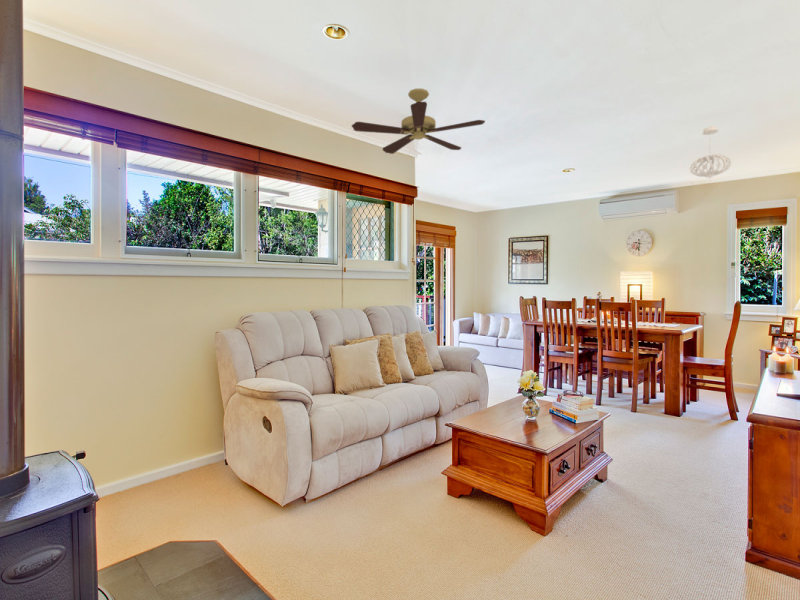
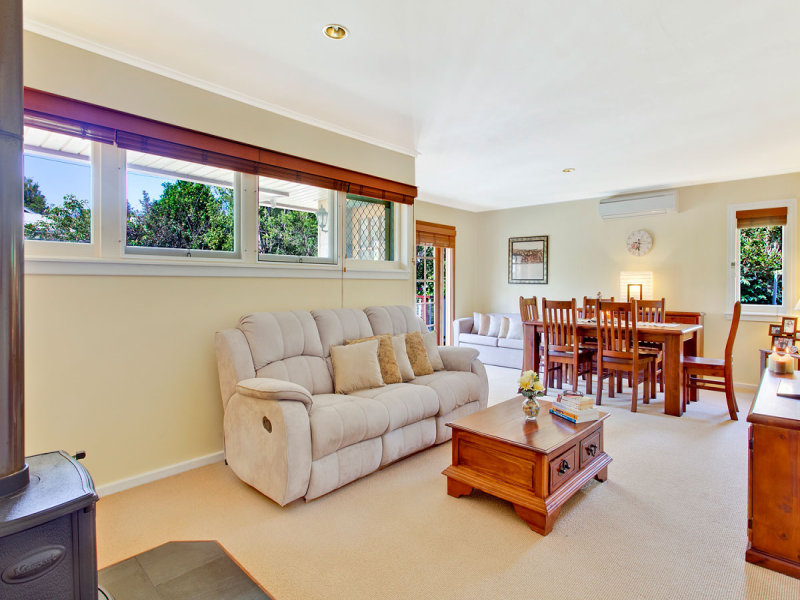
- pendant light (710, 155)
- ceiling fan (417, 113)
